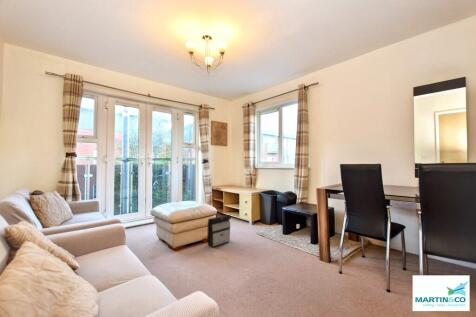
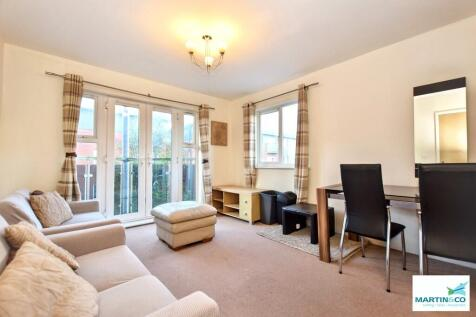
- backpack (218, 228)
